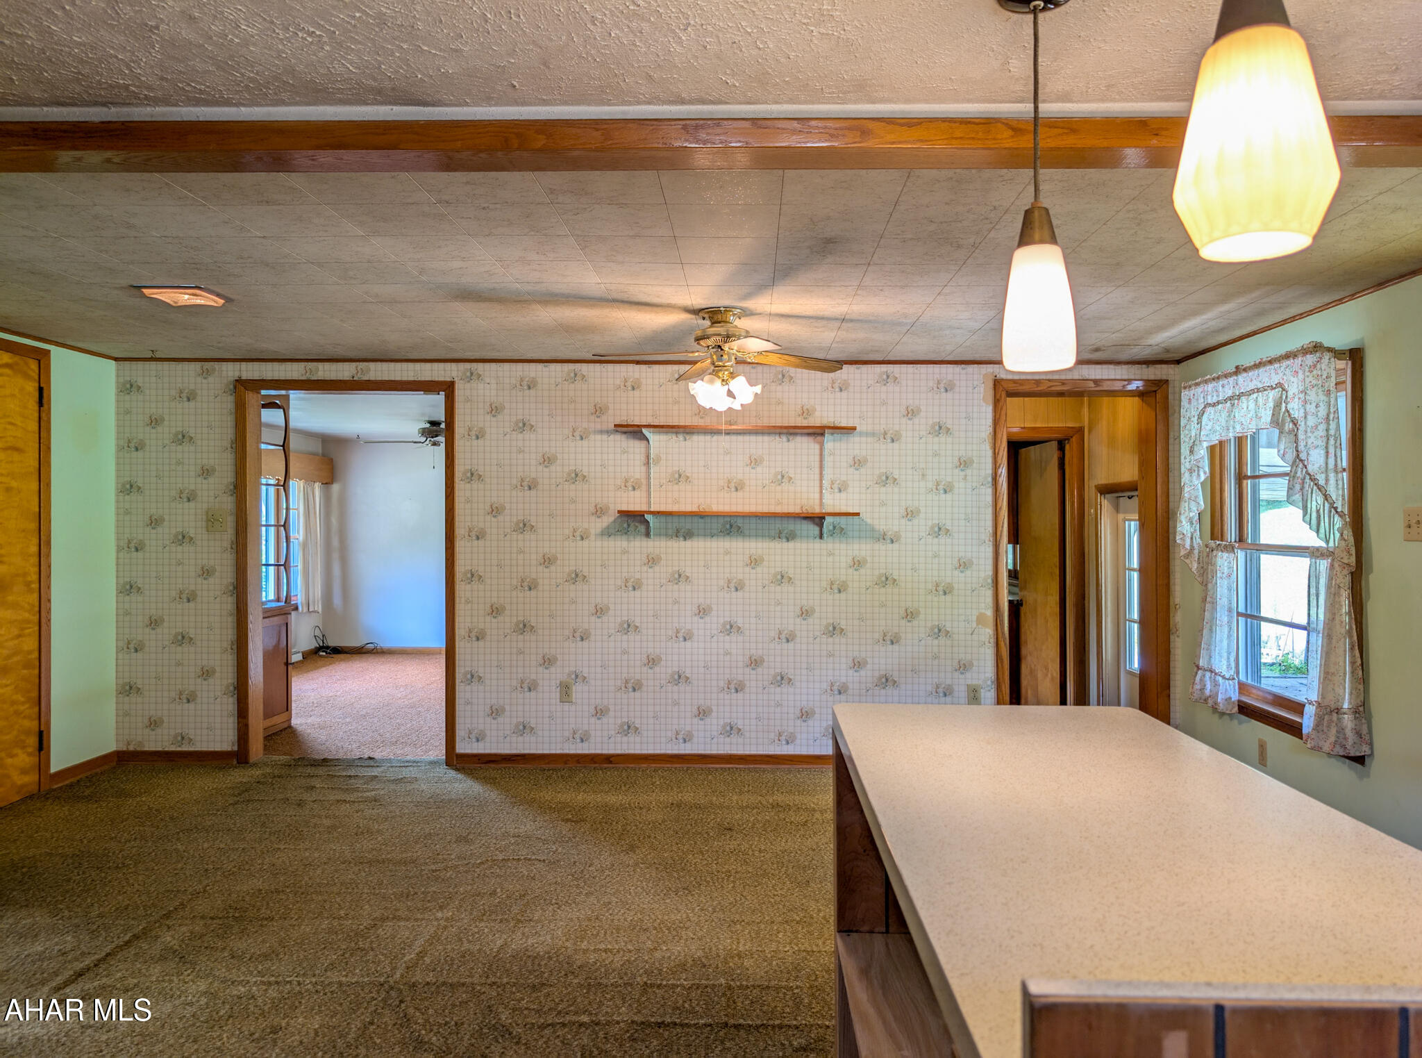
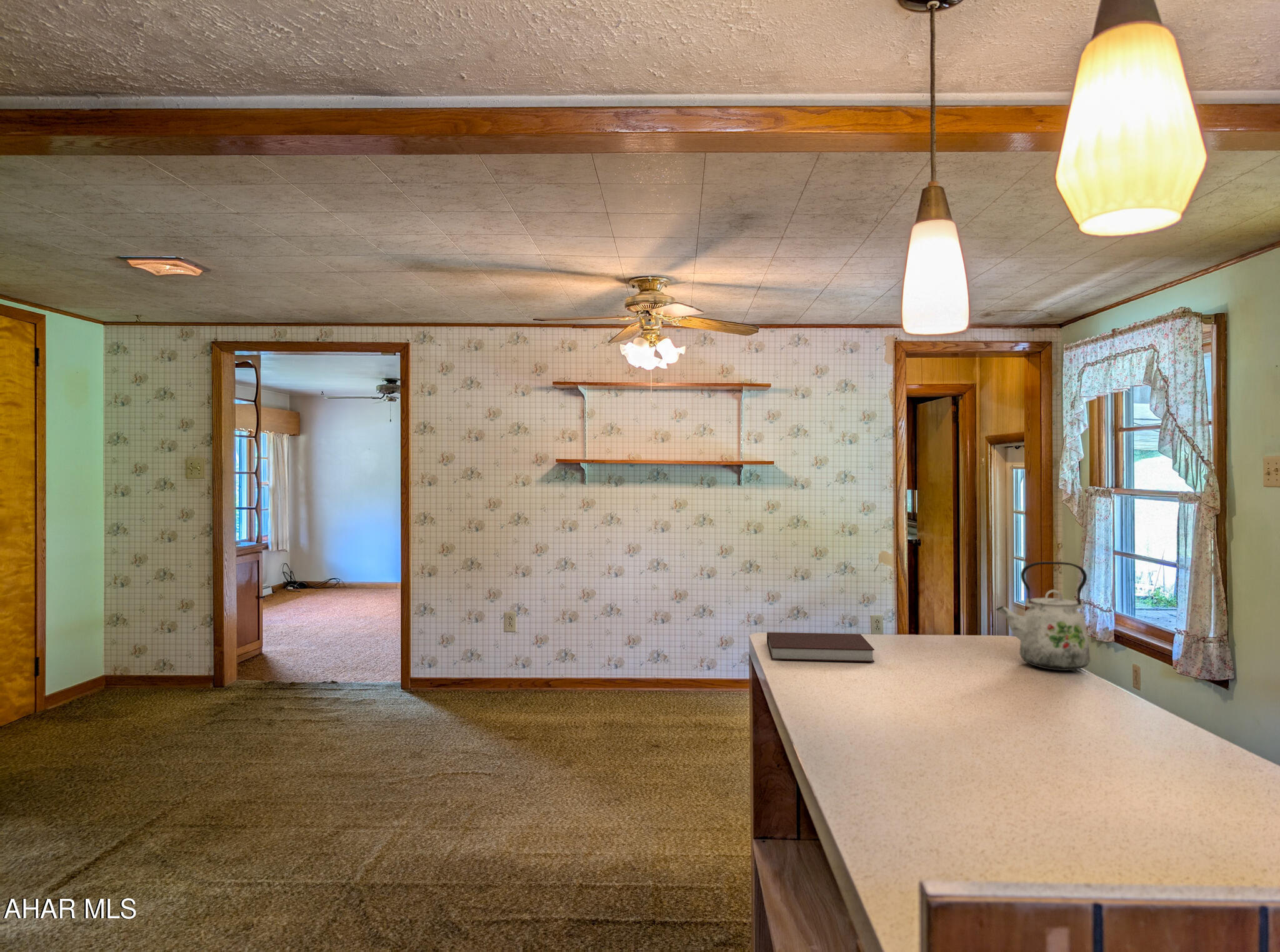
+ notebook (818, 646)
+ kettle (1041, 613)
